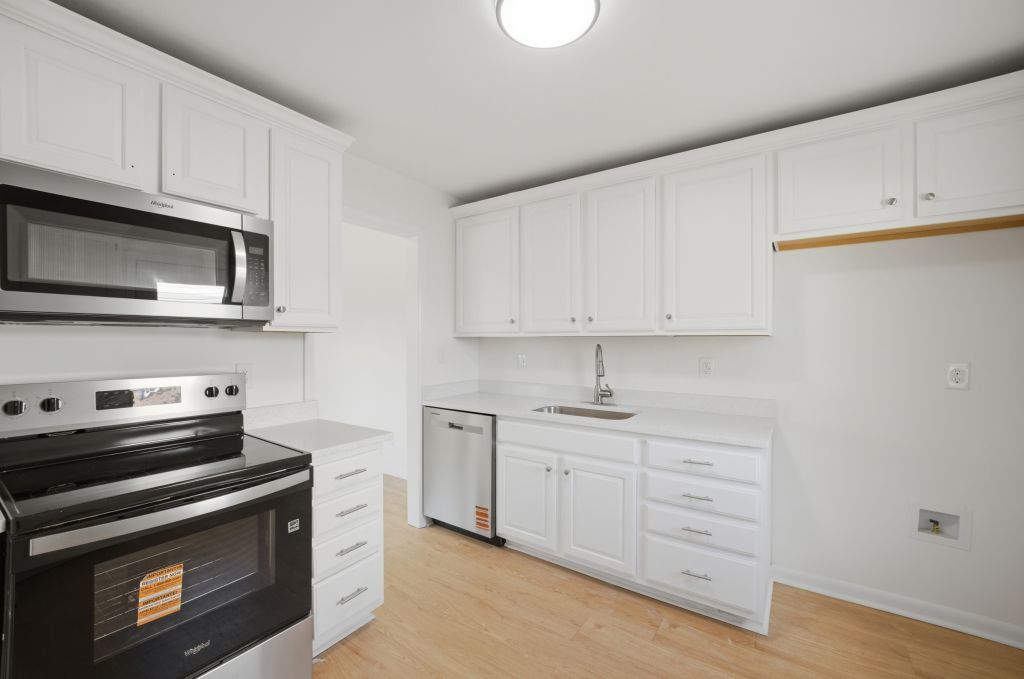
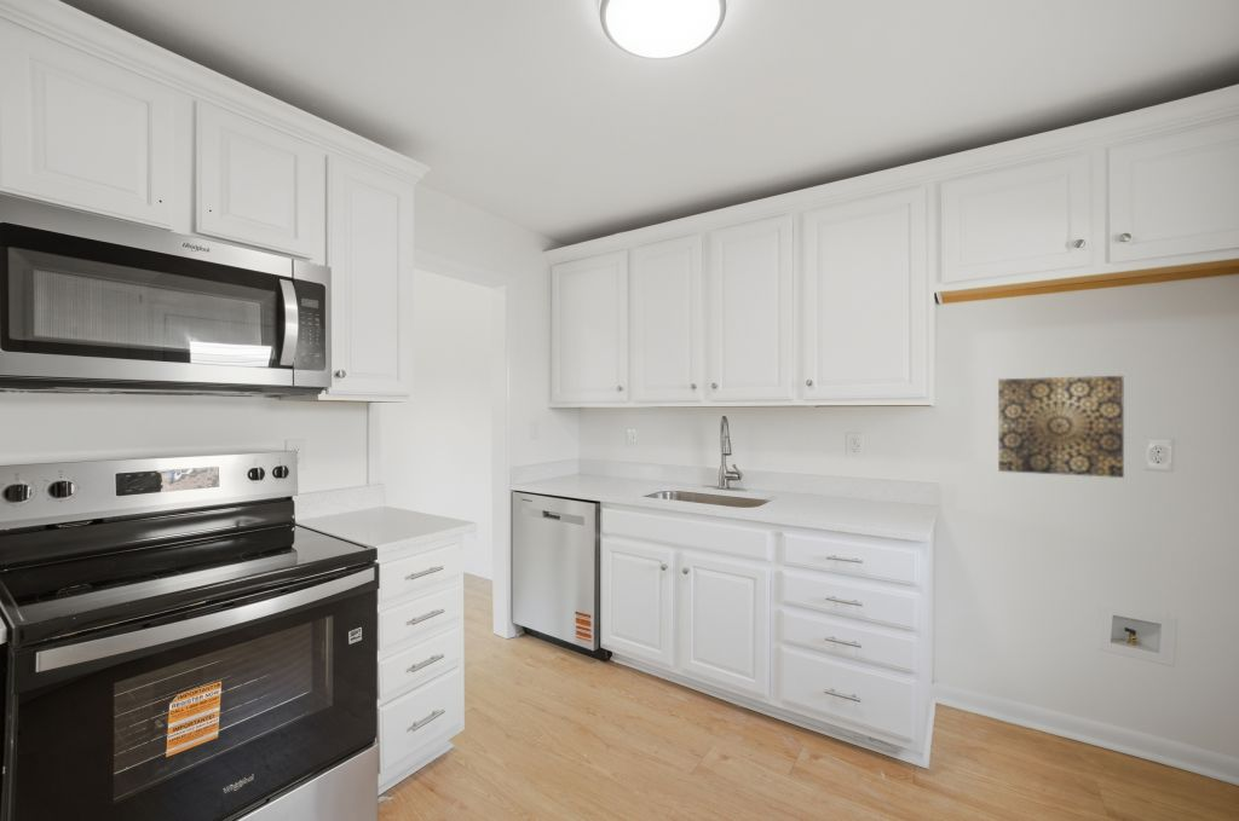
+ wall art (1058, 426)
